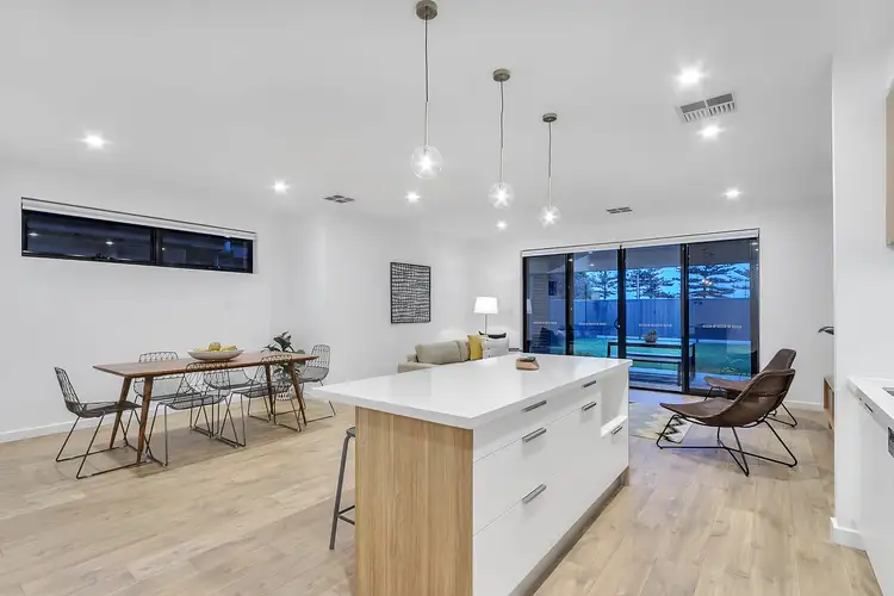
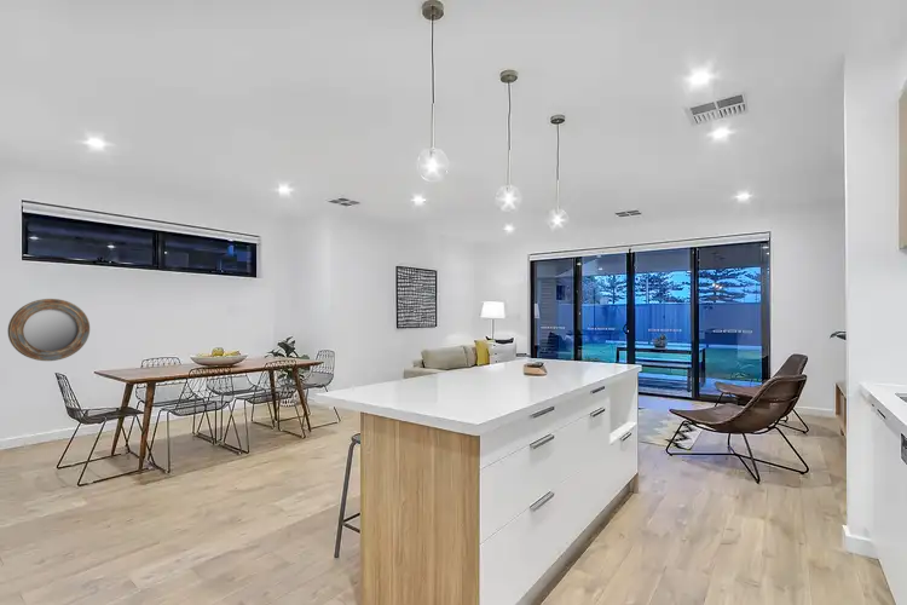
+ home mirror (51, 329)
